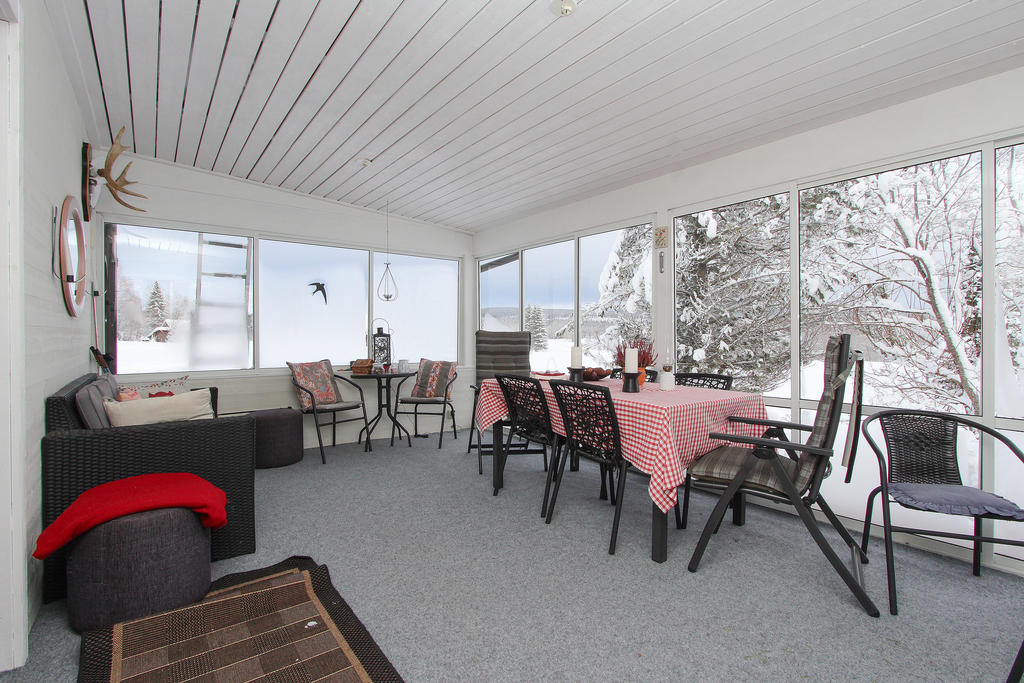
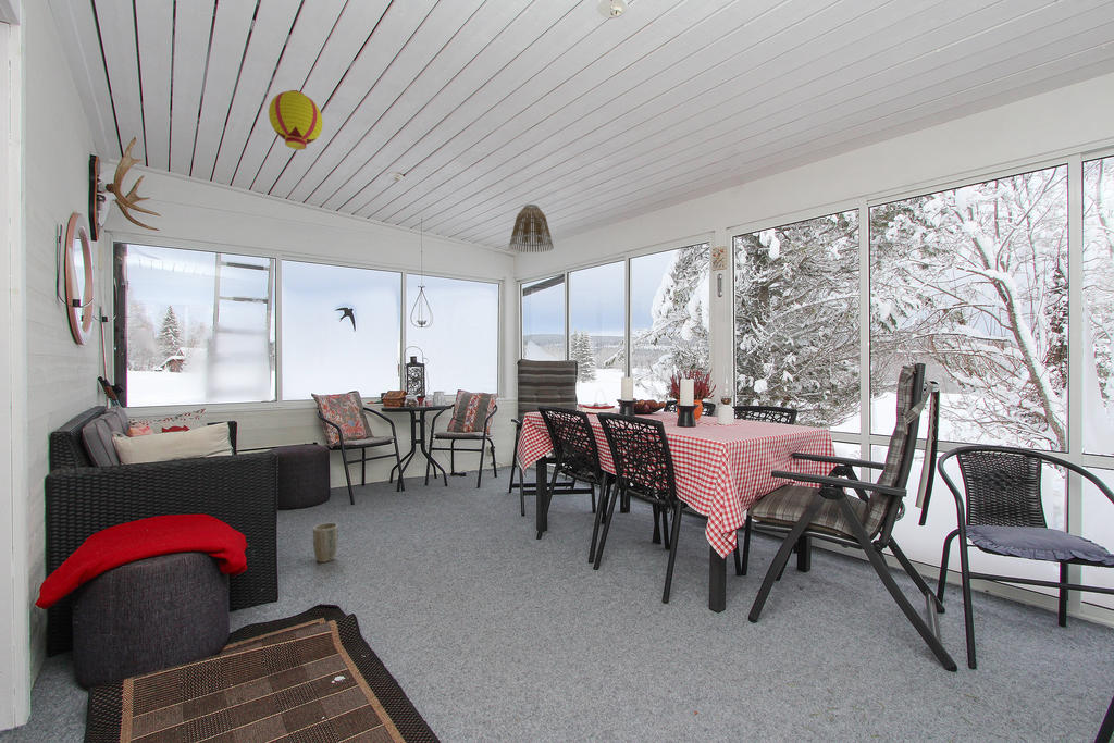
+ plant pot (325, 542)
+ lamp shade (530, 226)
+ paper lantern (296, 117)
